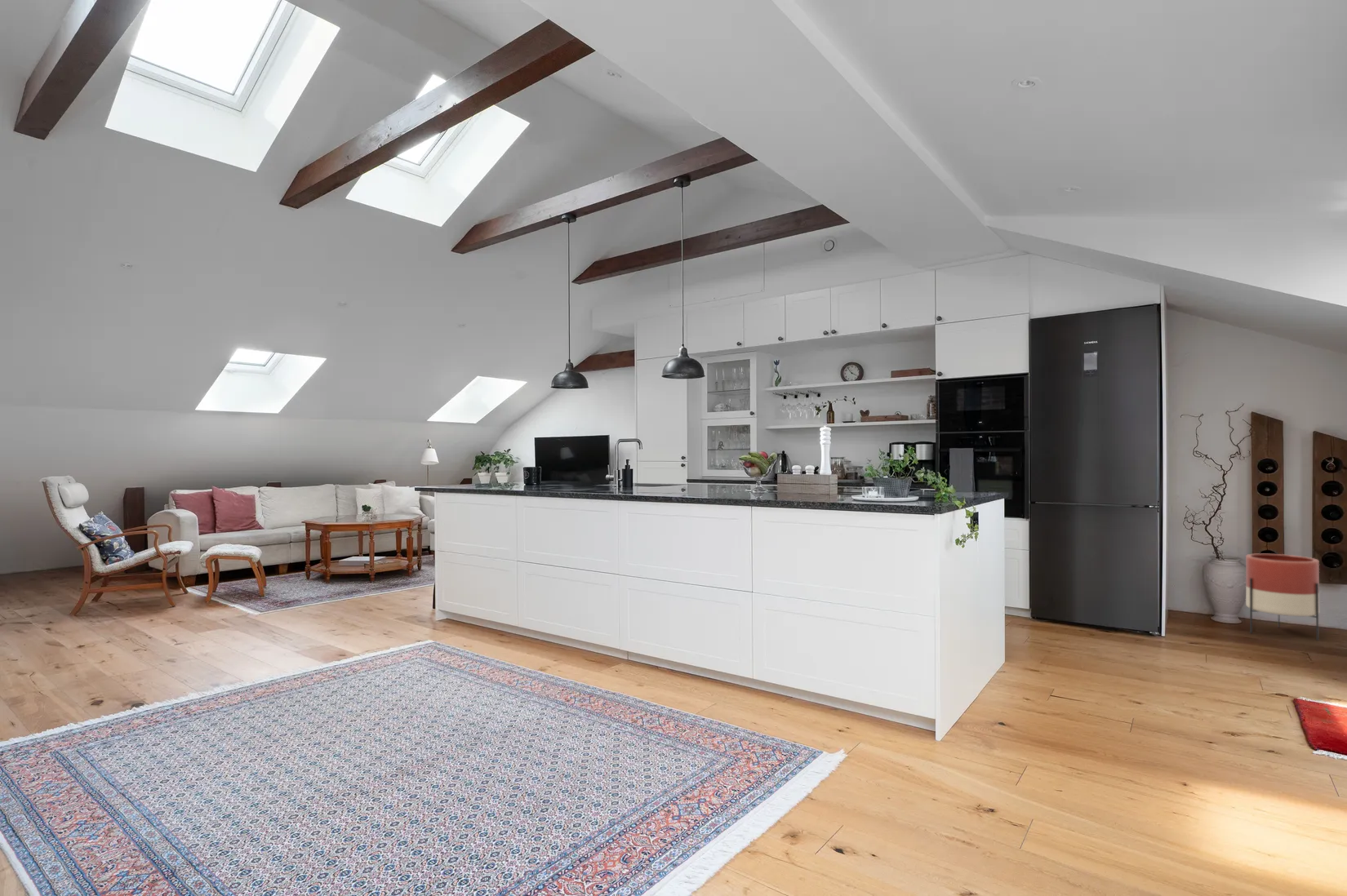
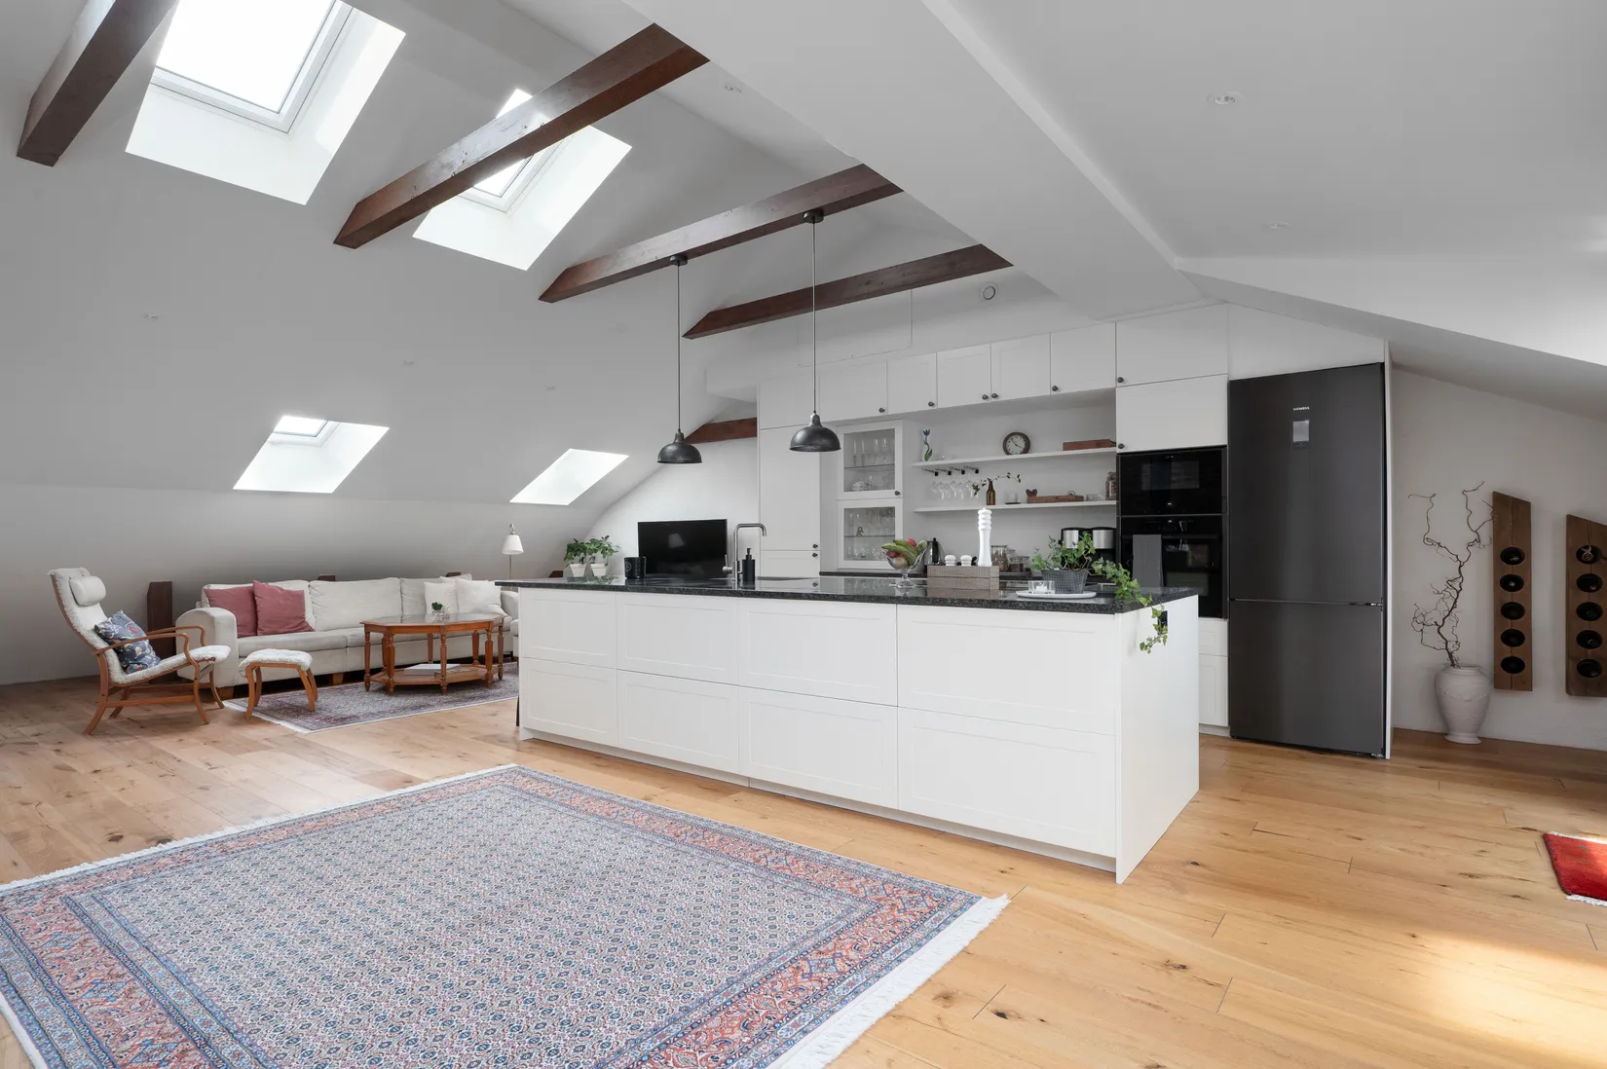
- planter (1283, 596)
